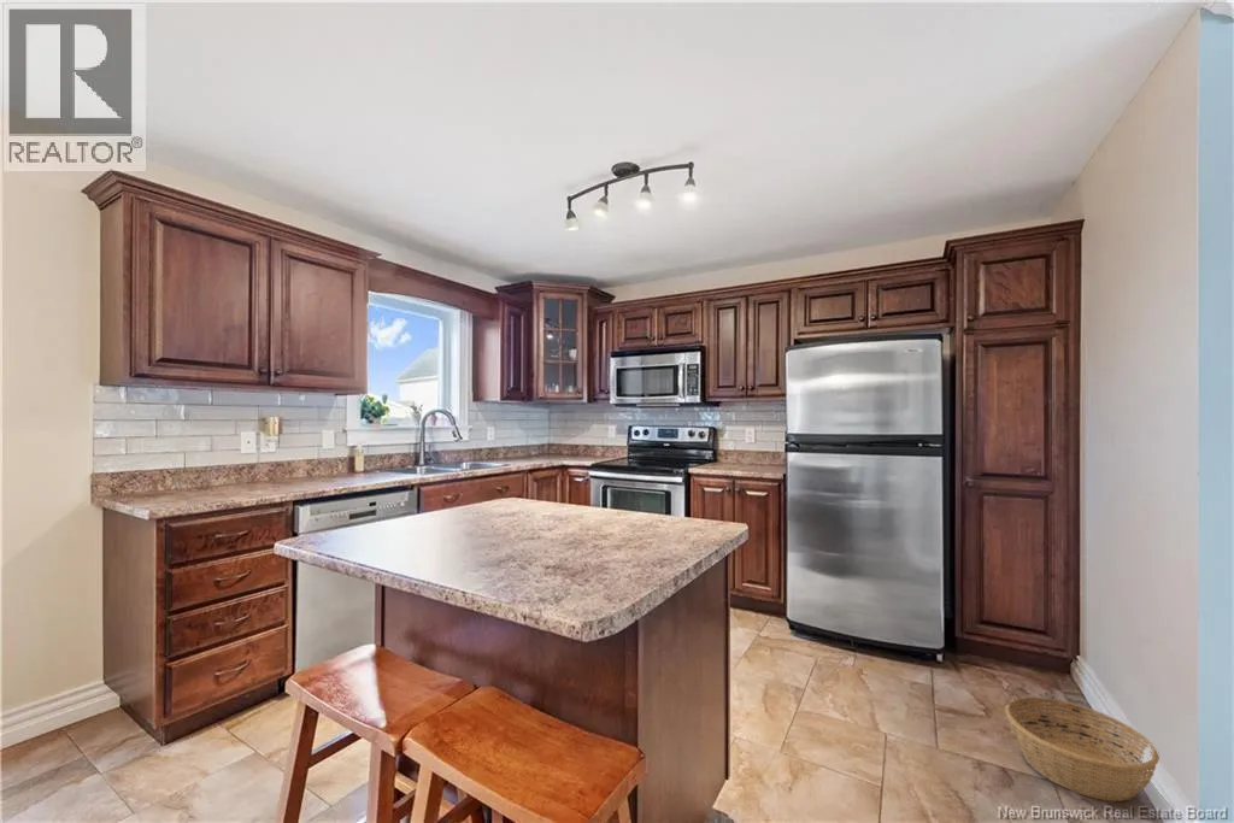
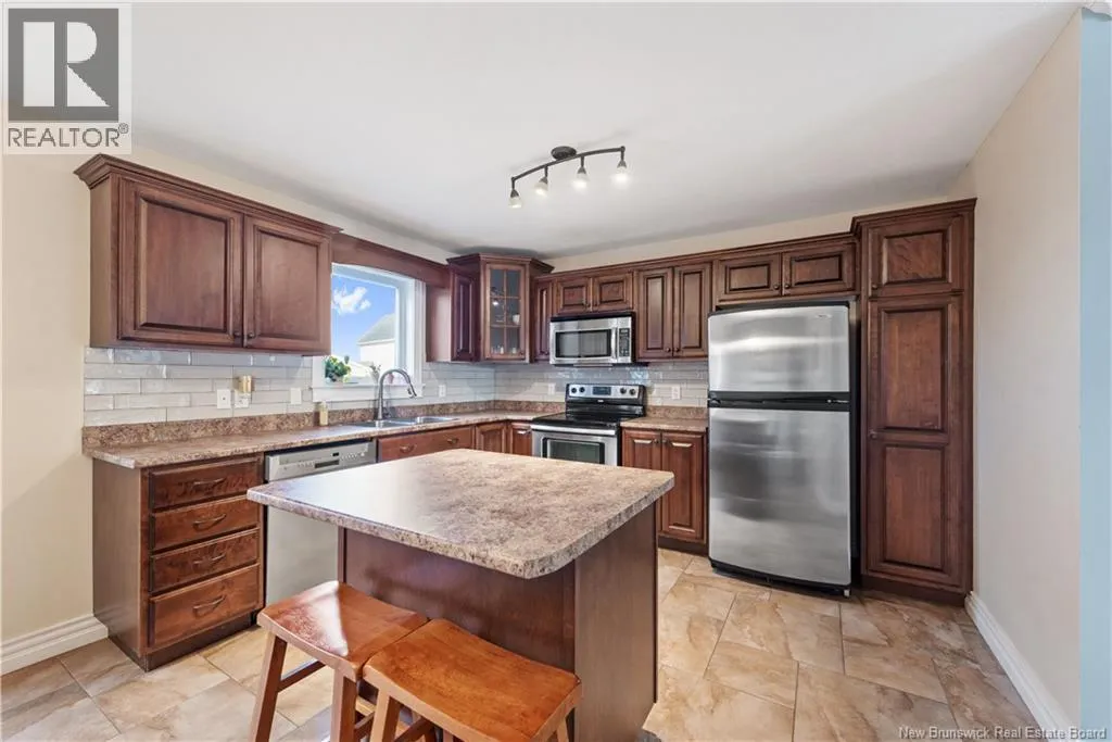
- basket (1076, 748)
